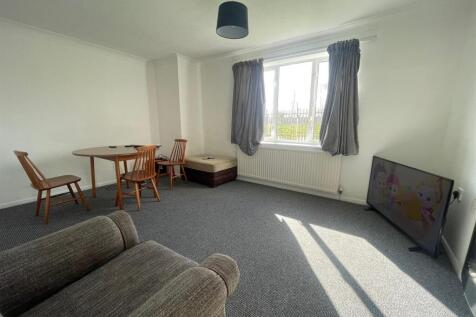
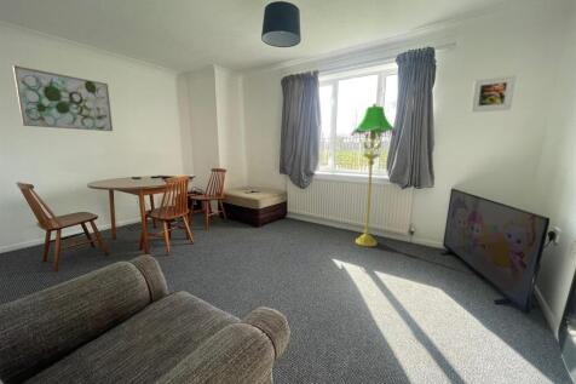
+ wall art (69, 102)
+ floor lamp (370, 176)
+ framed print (491, 94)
